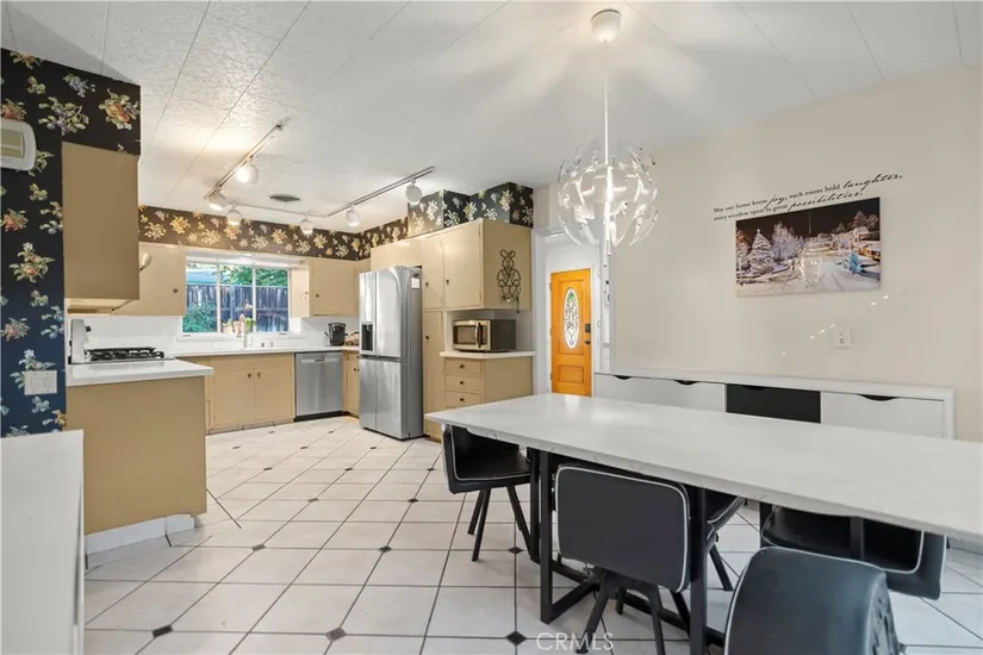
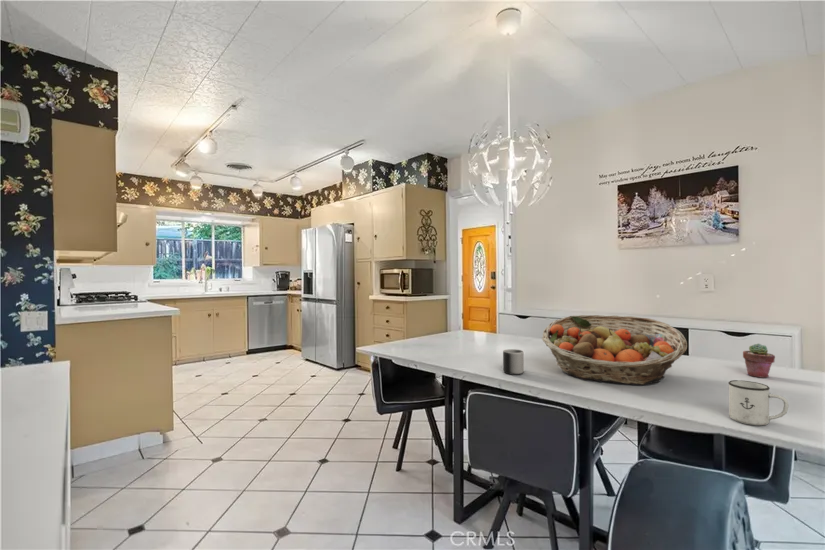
+ mug (757, 403)
+ potted succulent (758, 359)
+ mug (514, 360)
+ fruit basket (609, 346)
